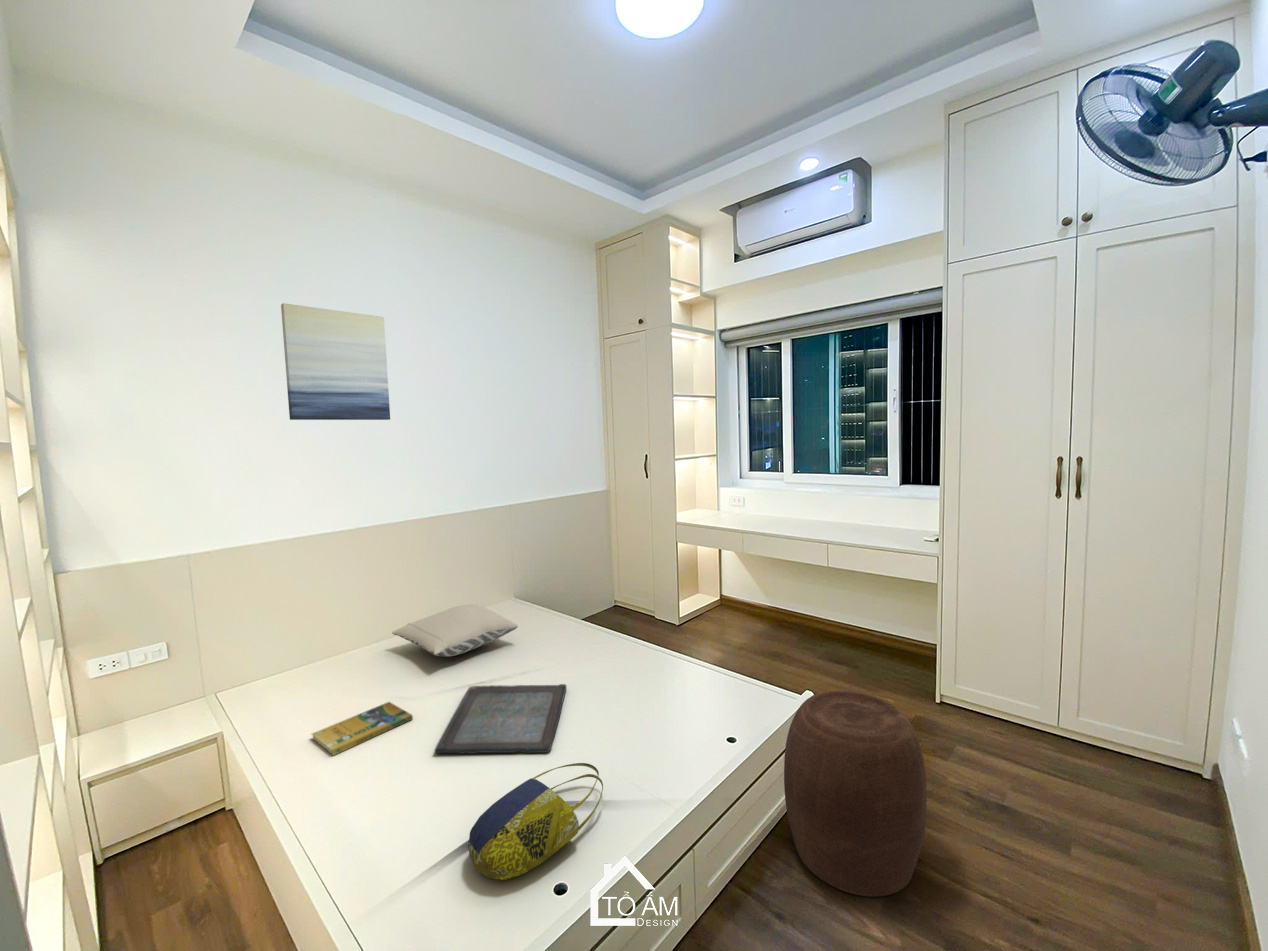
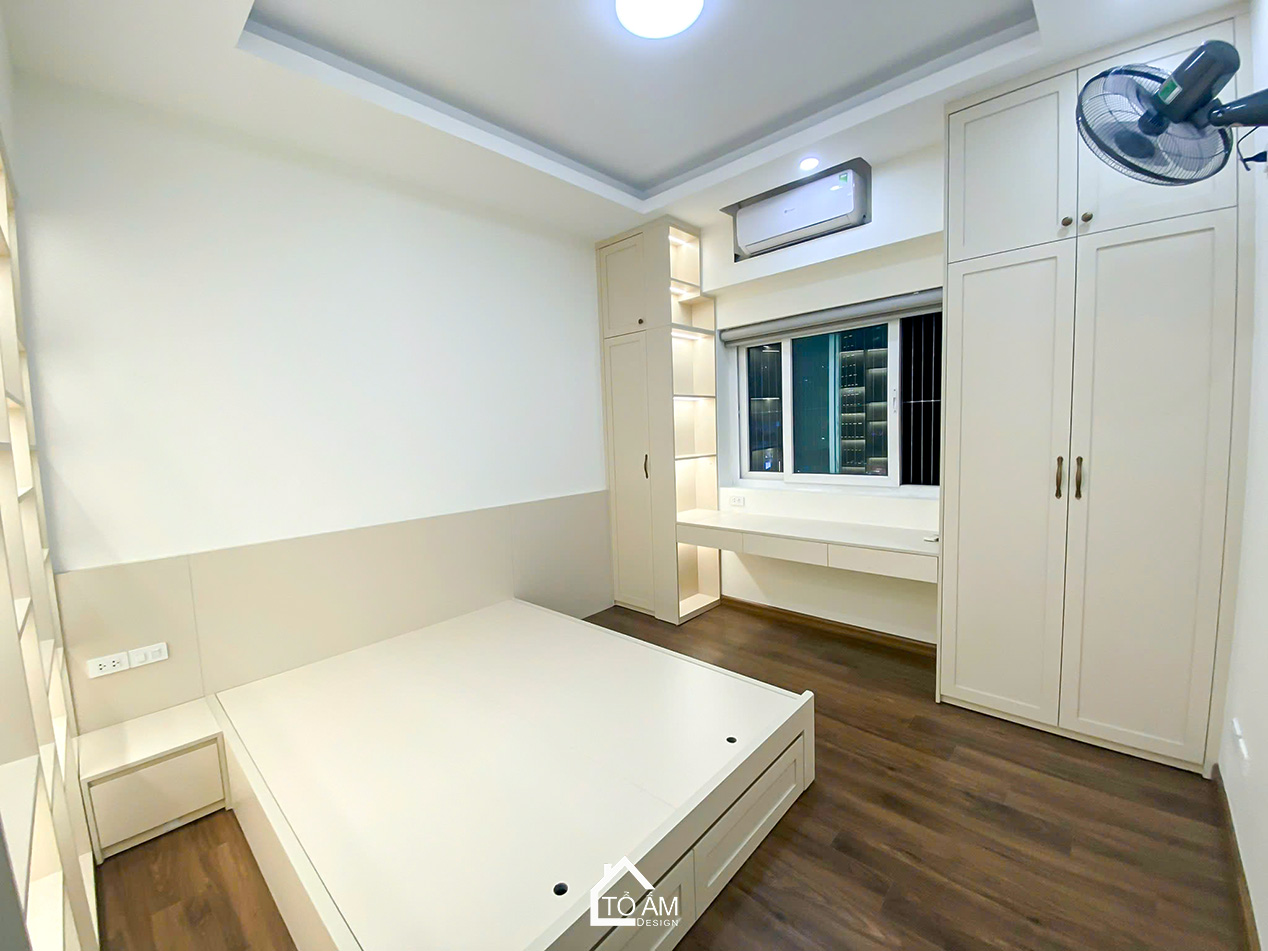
- booklet (363, 726)
- serving tray (505, 715)
- stool (852, 782)
- pillow (455, 629)
- wall art (339, 365)
- tote bag (541, 814)
